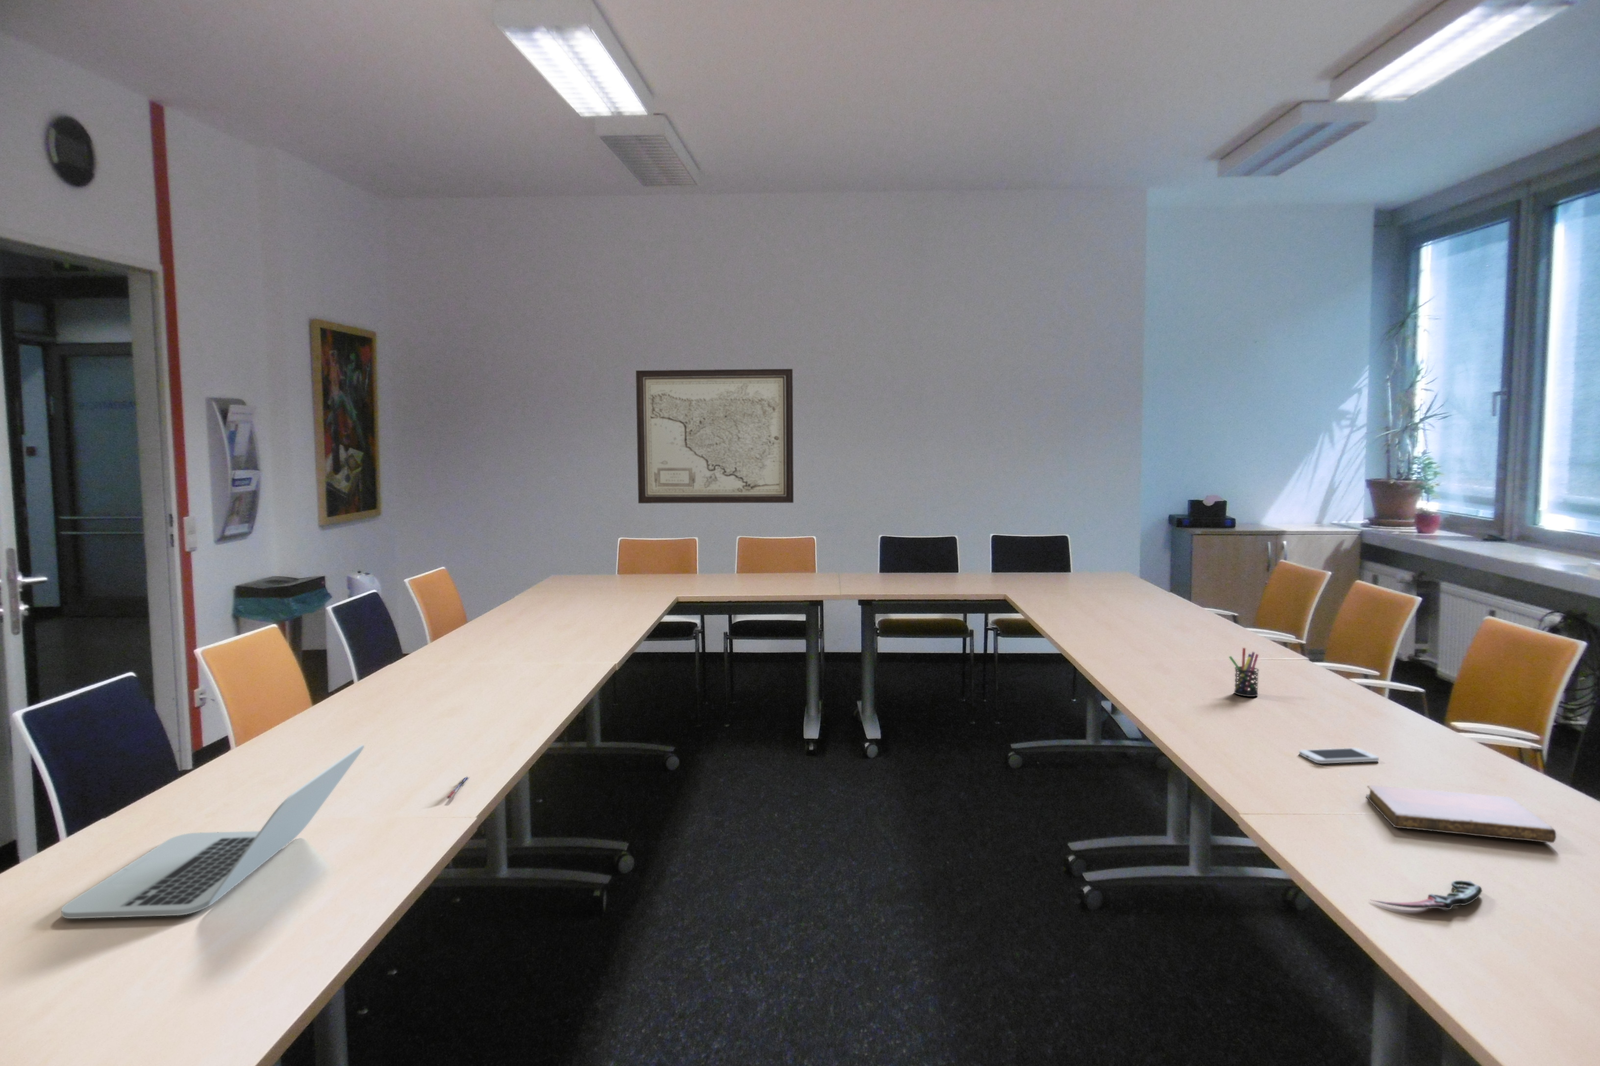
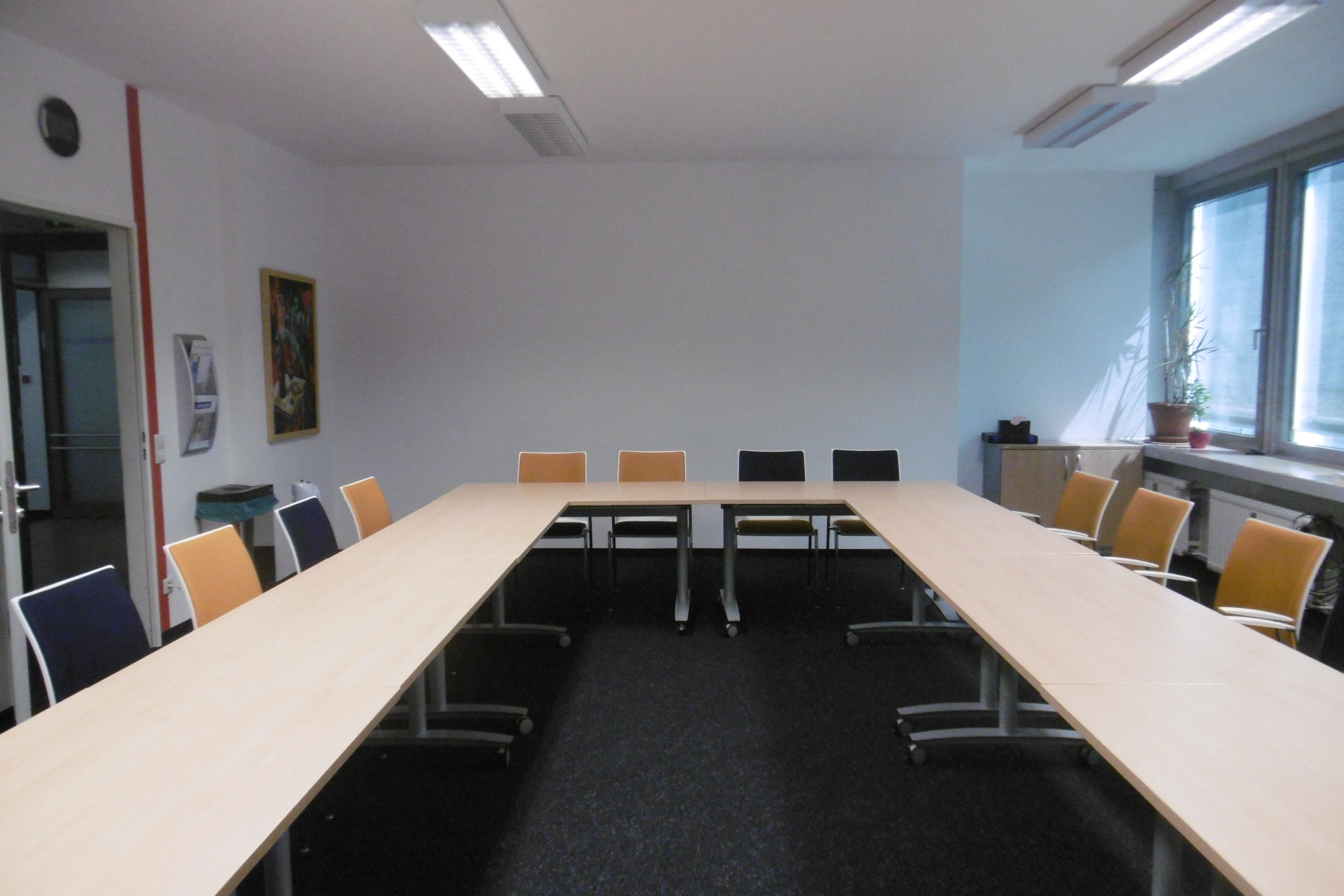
- smartphone (1338, 755)
- pen (458, 786)
- wall art (714, 437)
- notebook (1455, 811)
- pen (1429, 895)
- pen holder (1243, 671)
- laptop (226, 832)
